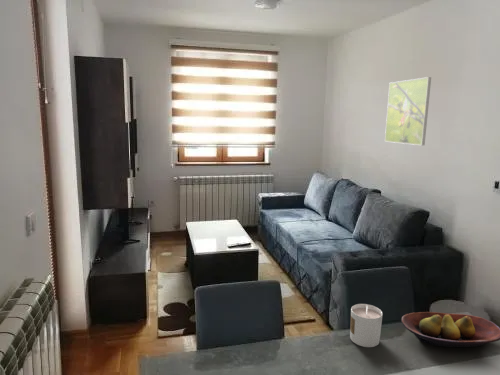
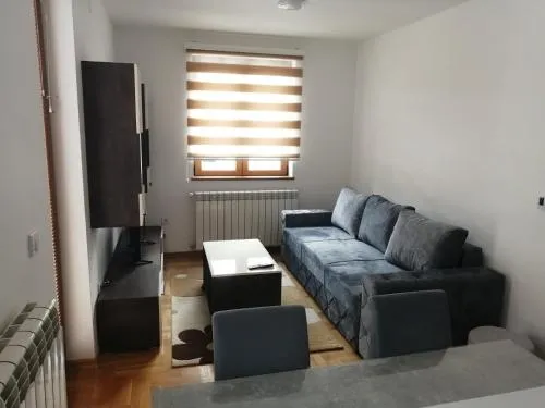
- candle (365, 322)
- fruit bowl (451, 326)
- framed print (405, 112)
